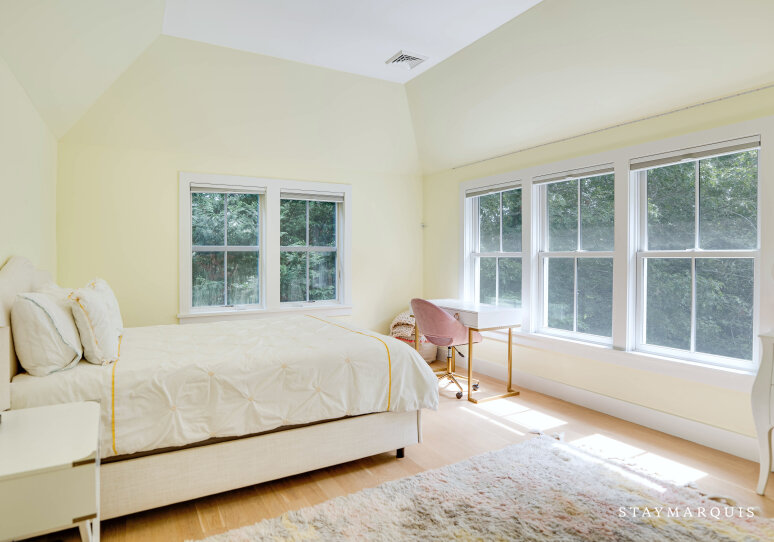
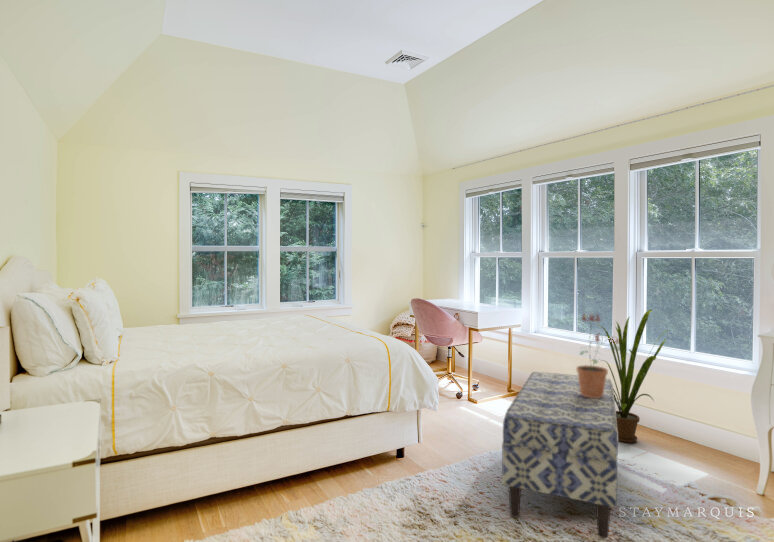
+ bench (564, 438)
+ potted plant (596, 352)
+ house plant (625, 373)
